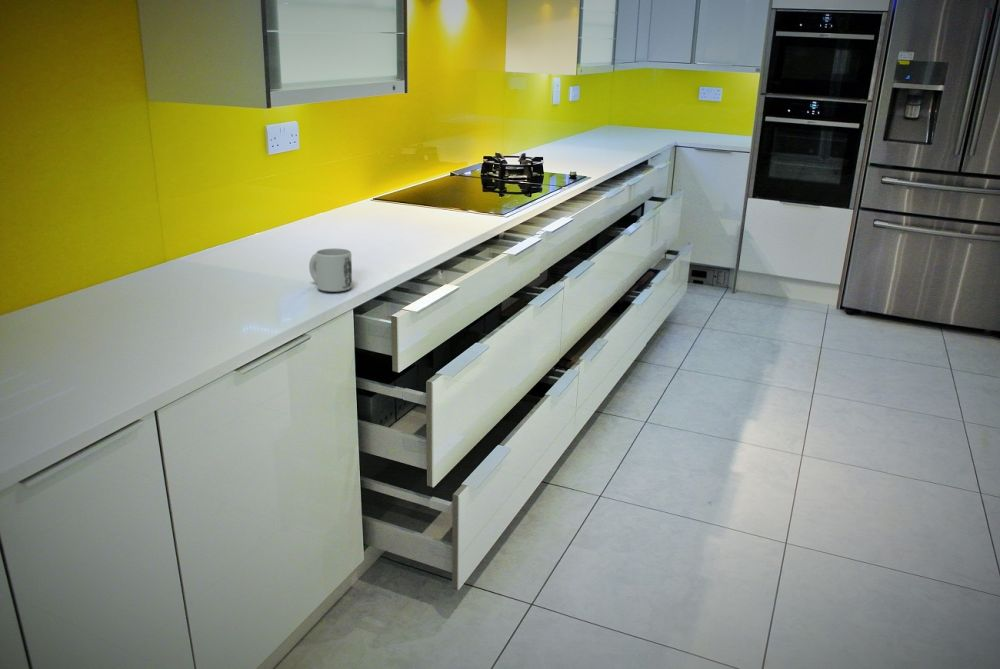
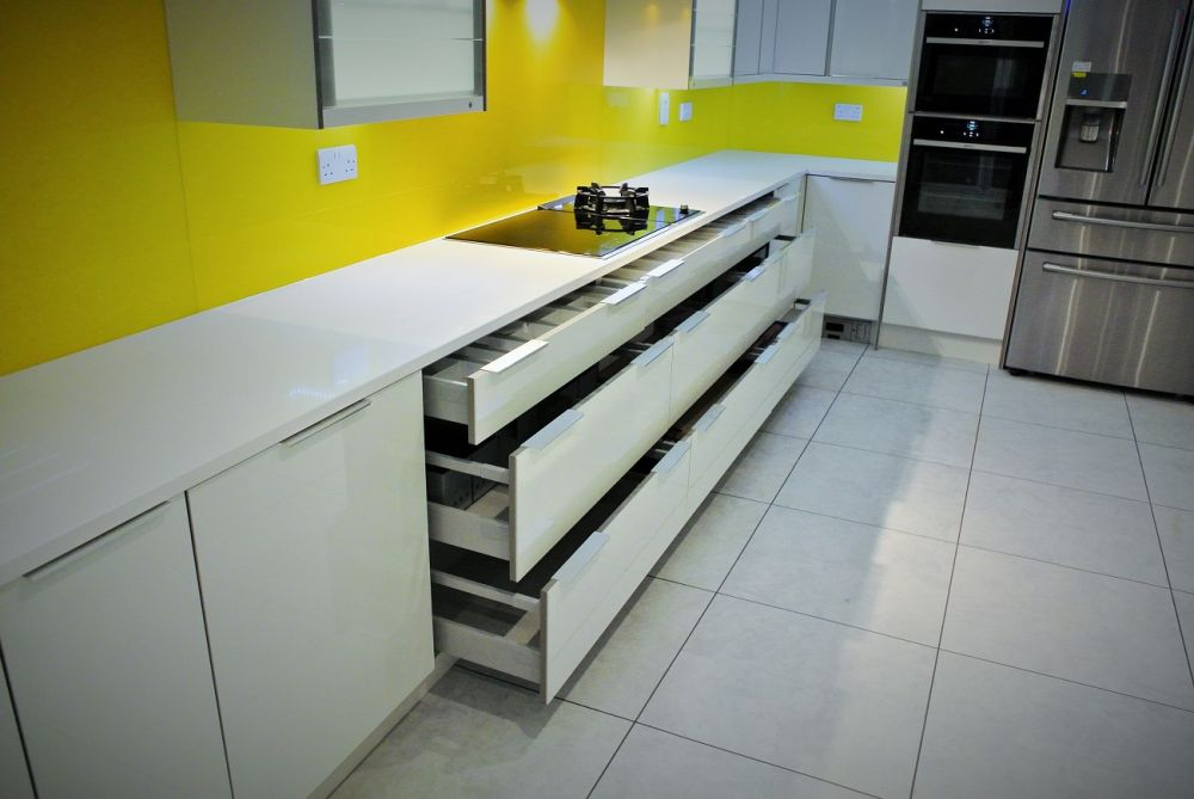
- mug (328, 269)
